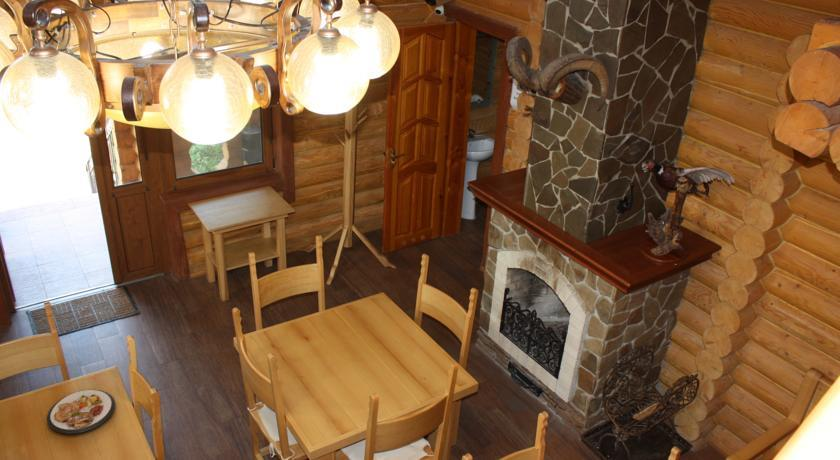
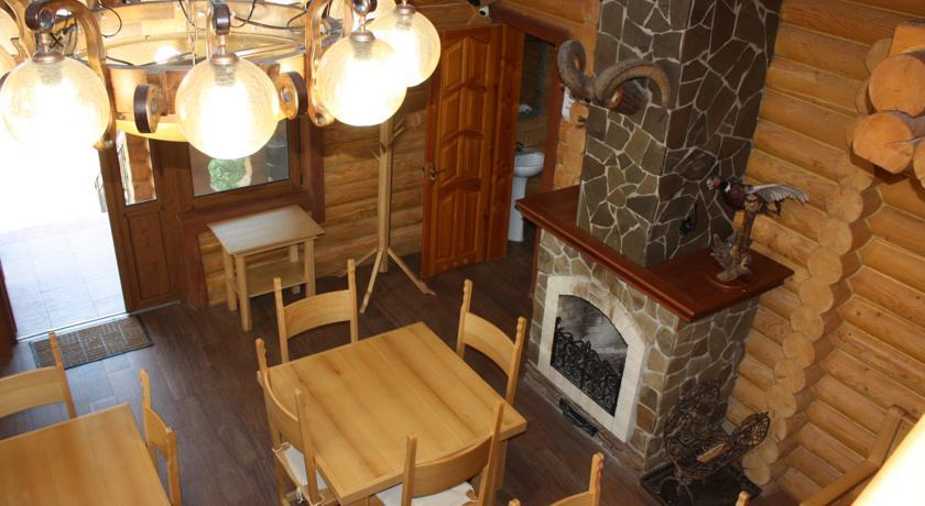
- plate (81, 409)
